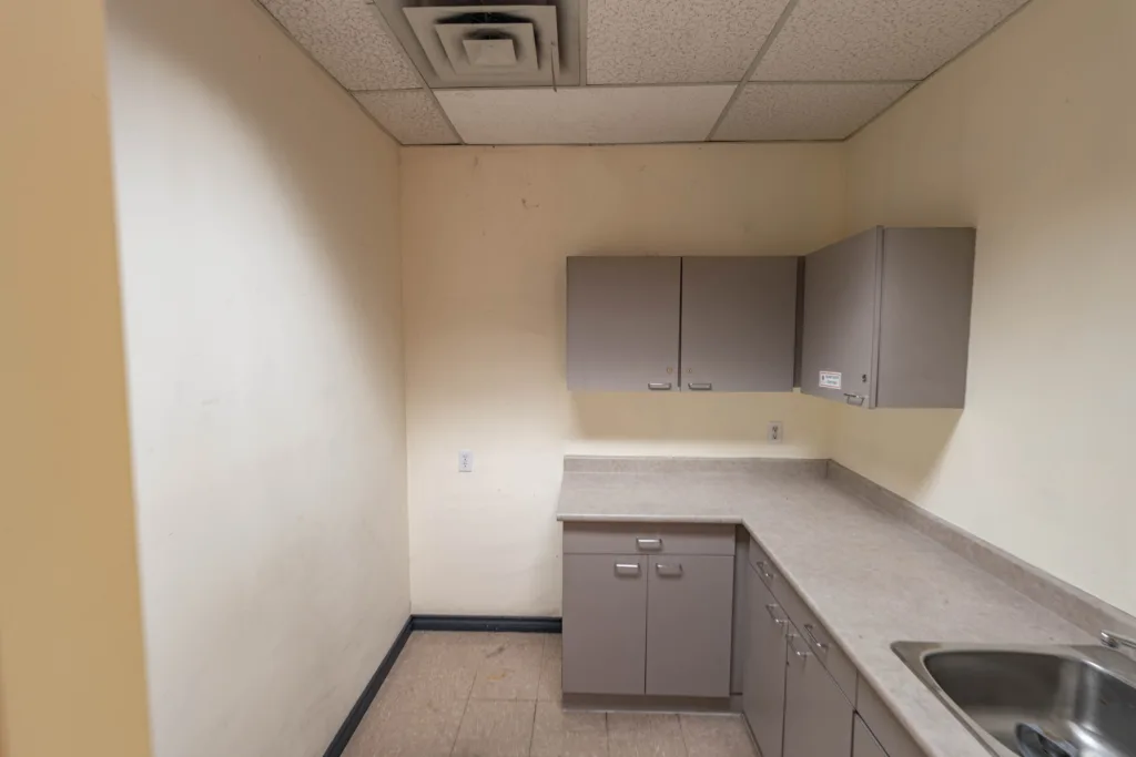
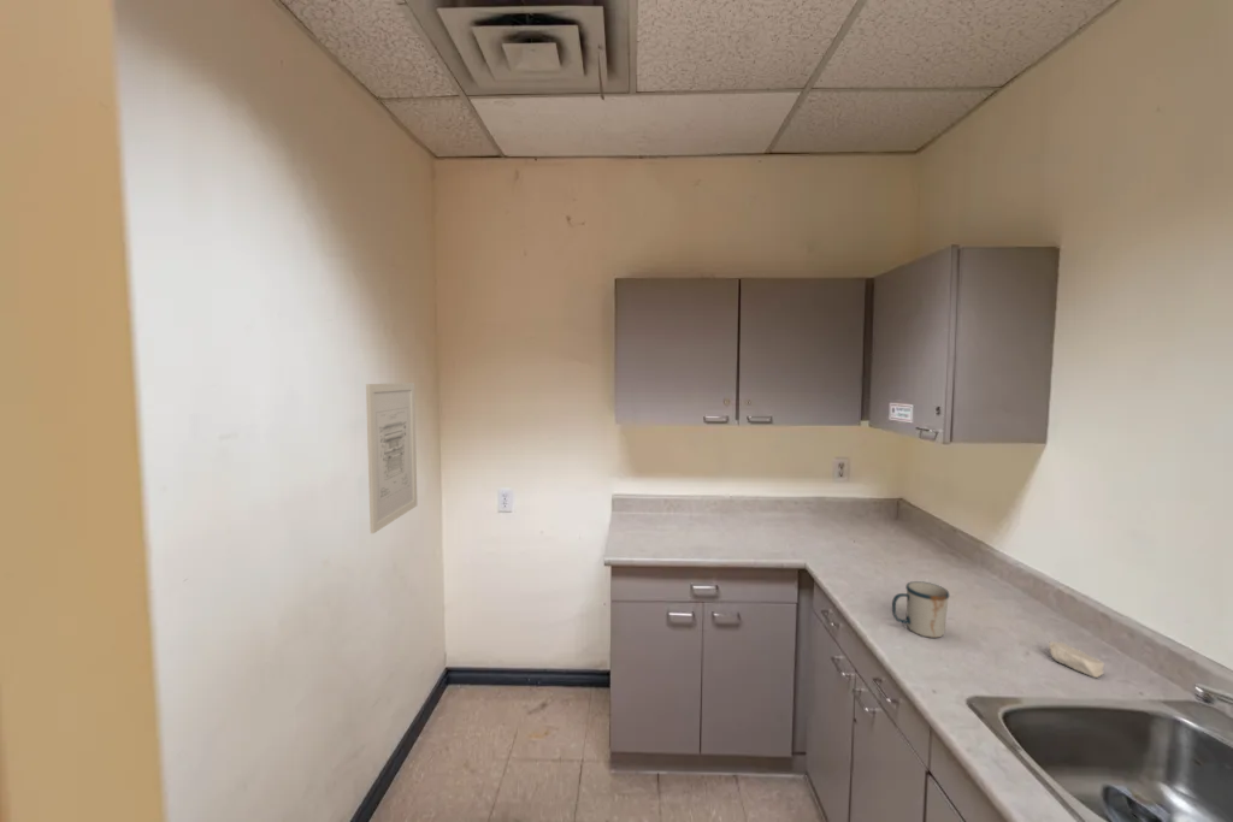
+ wall art (394, 451)
+ mug (921, 608)
+ soap bar (1075, 657)
